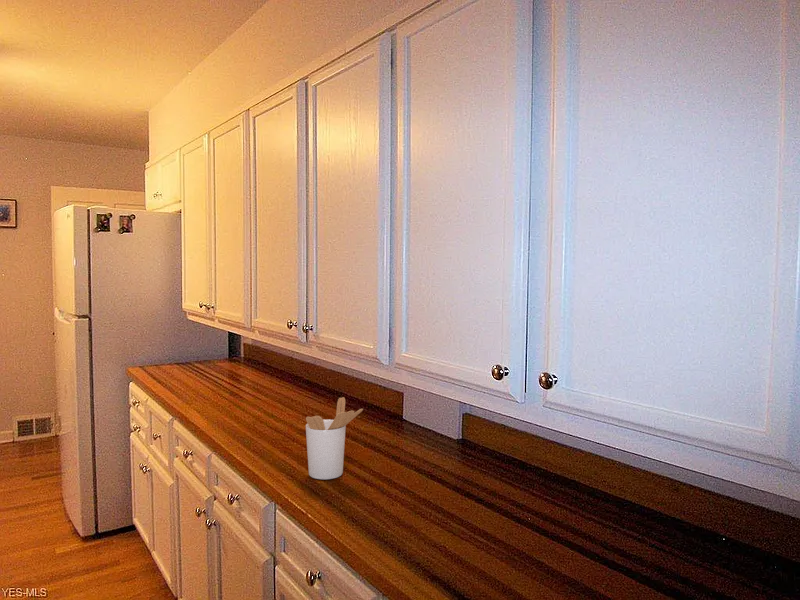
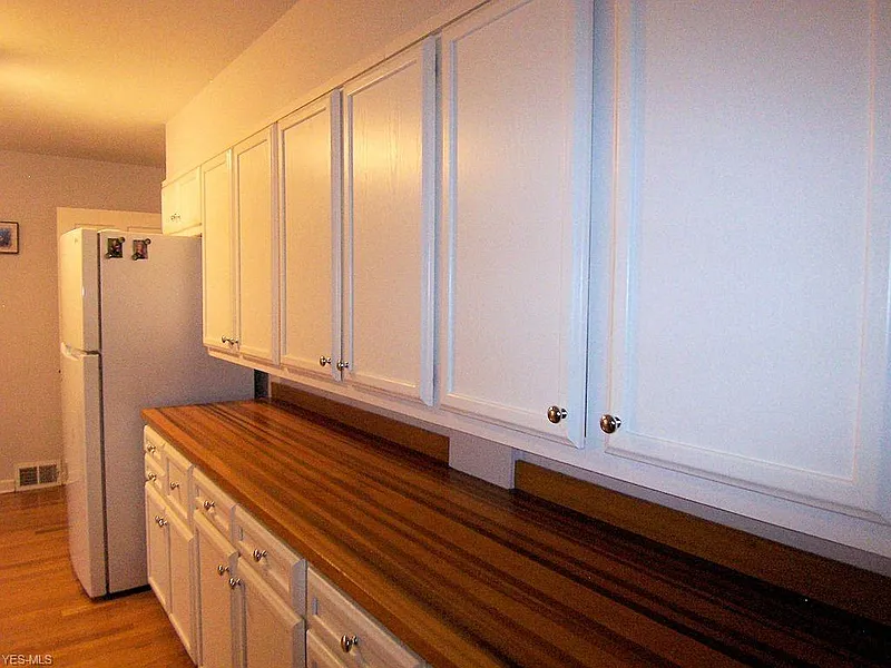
- utensil holder (333, 439)
